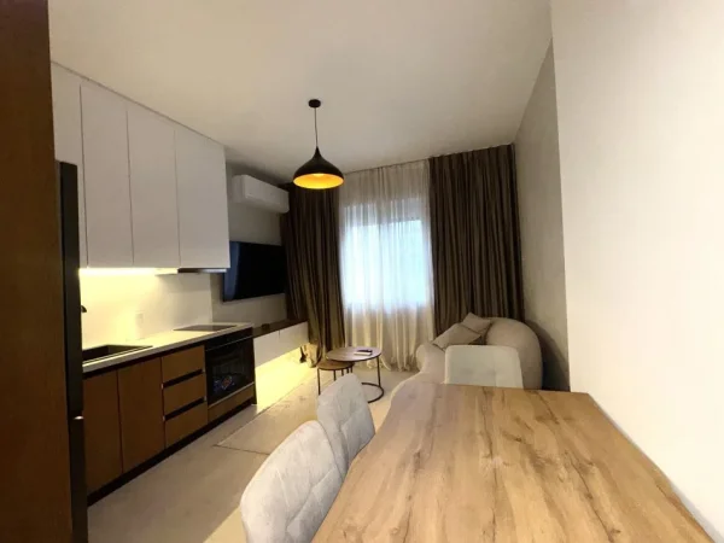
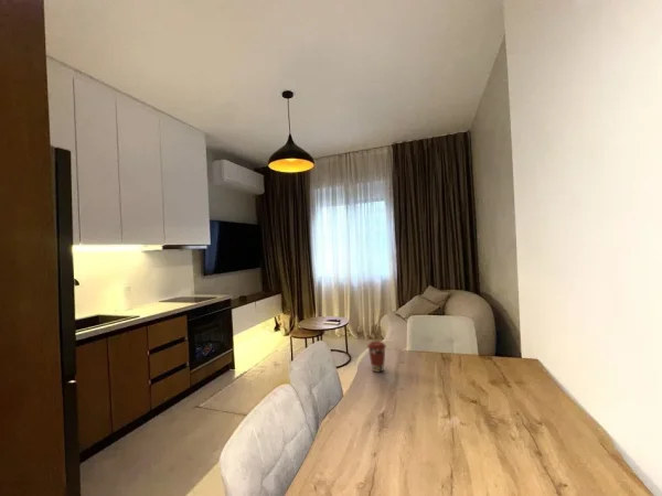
+ coffee cup (376, 356)
